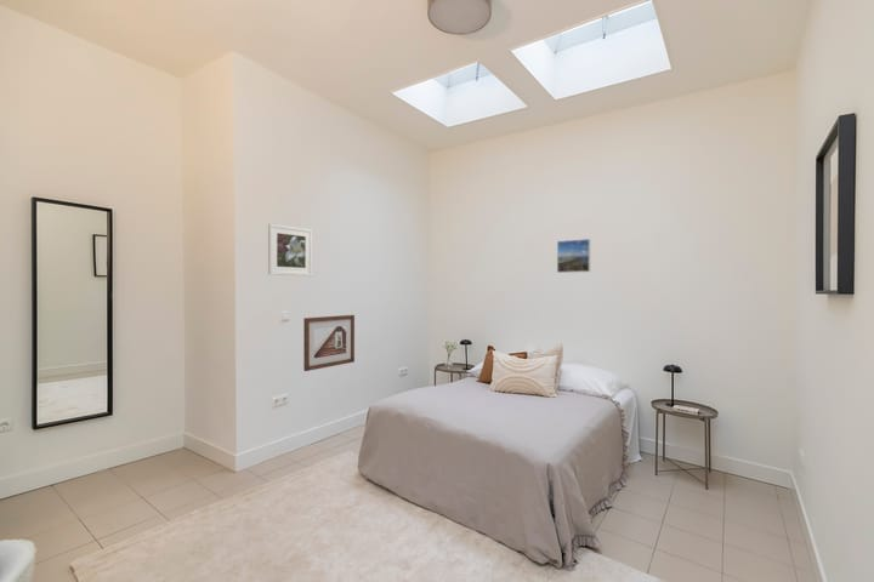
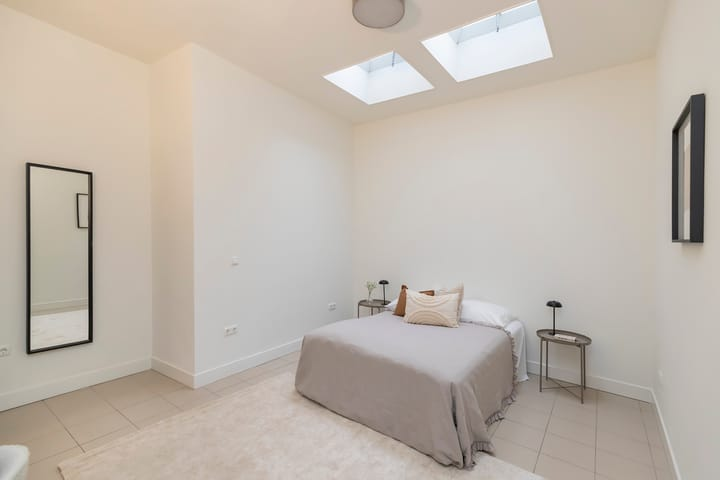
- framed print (290, 251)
- picture frame (330, 341)
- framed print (573, 256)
